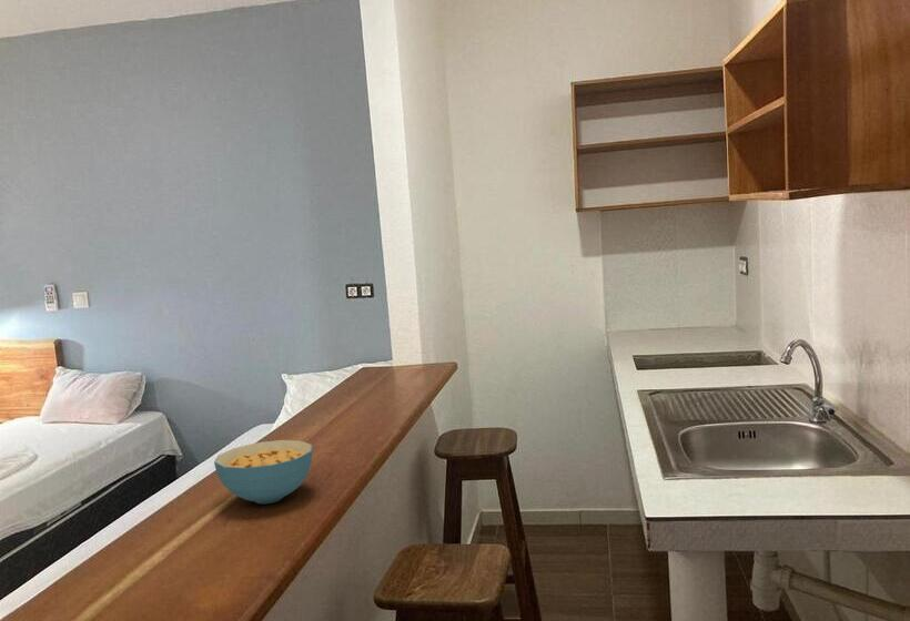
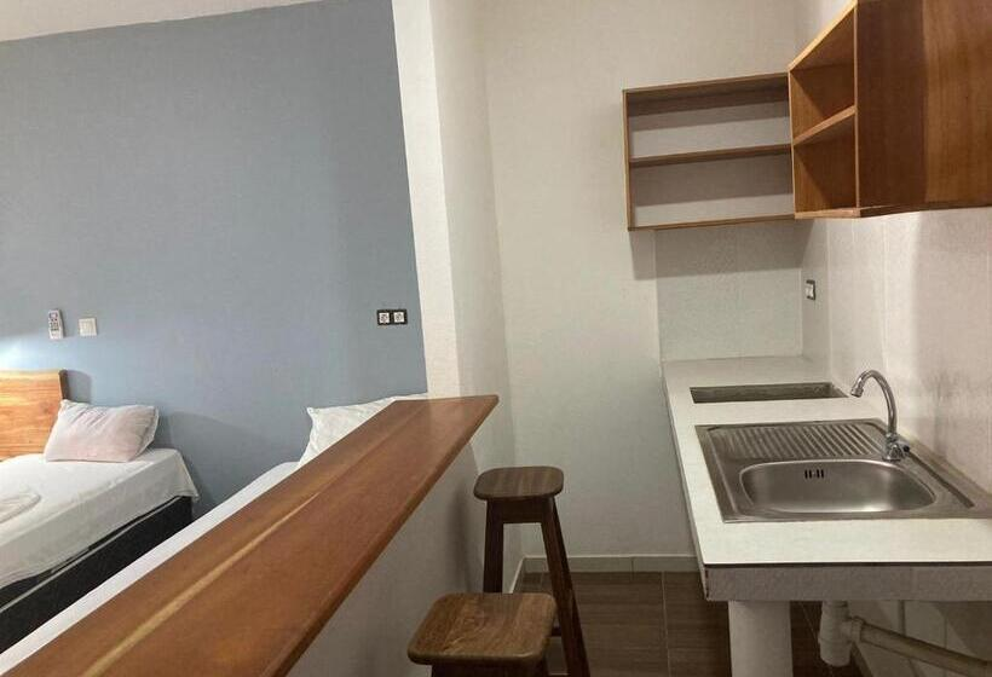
- cereal bowl (266, 476)
